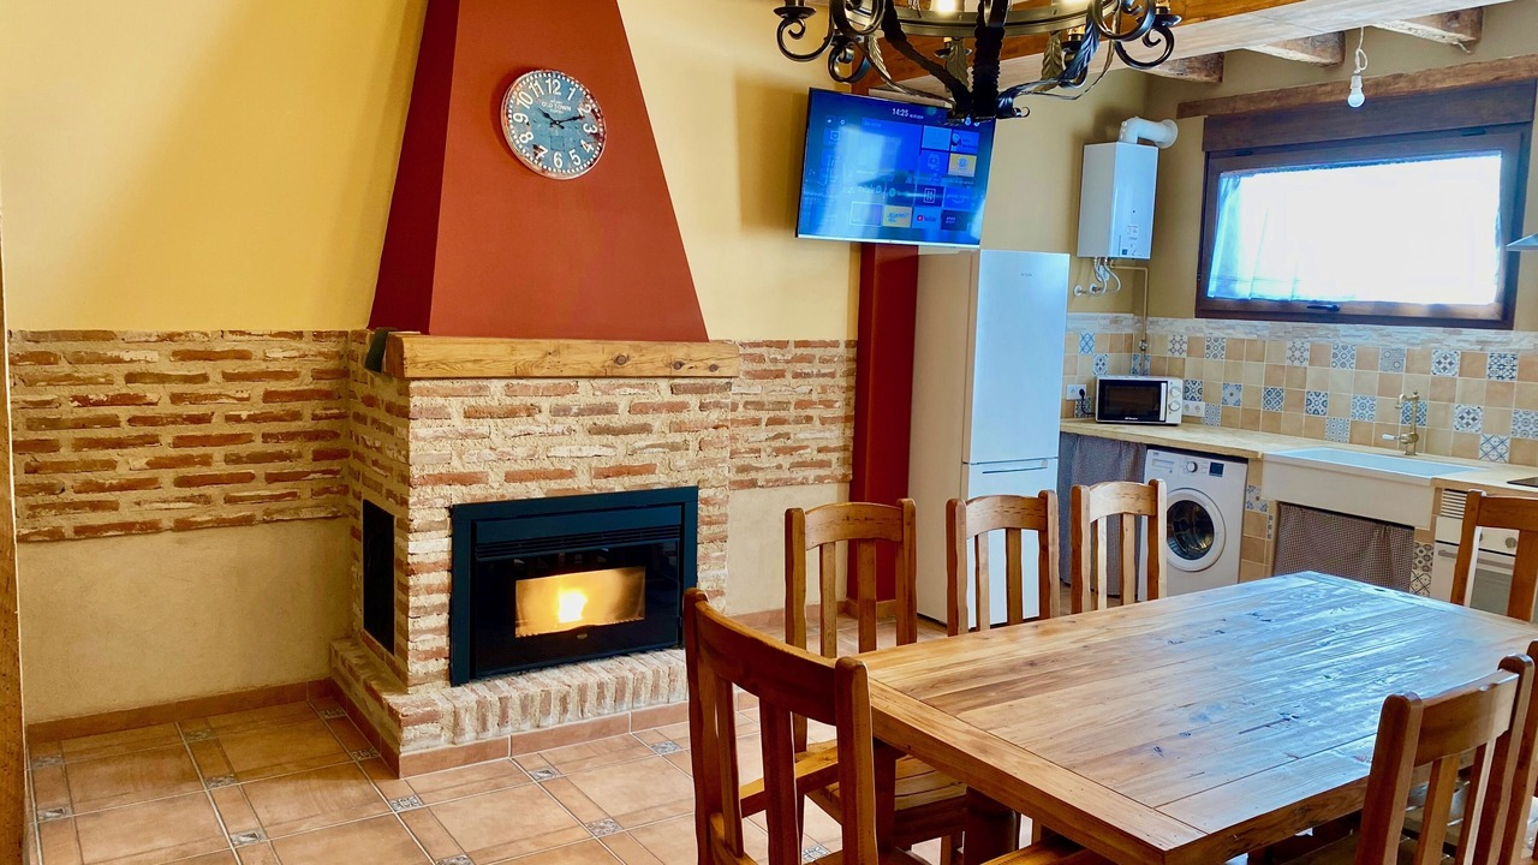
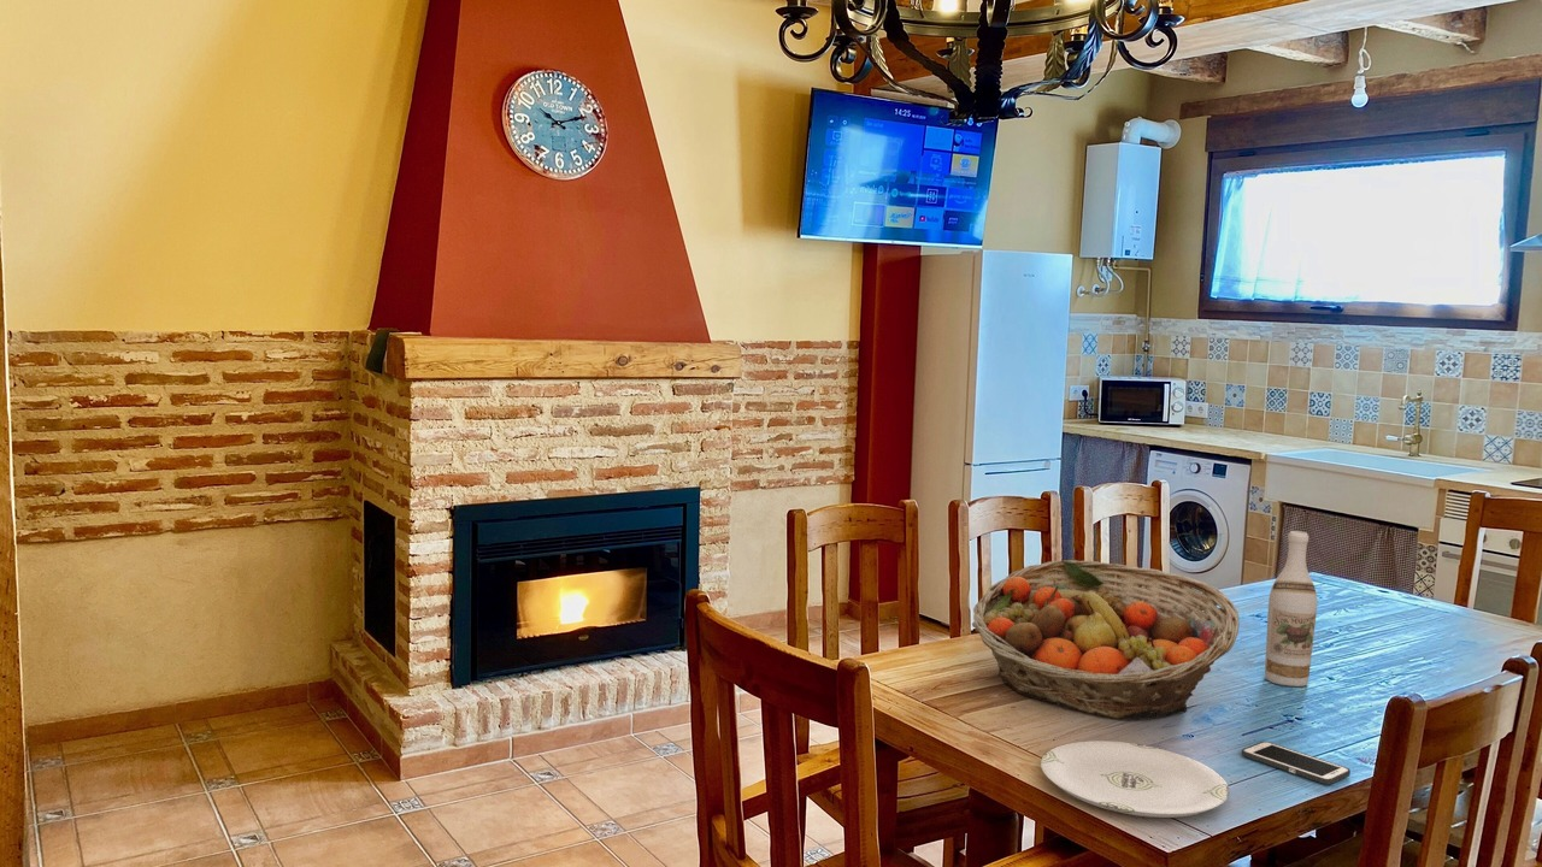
+ plate (1131, 780)
+ cell phone (1294, 762)
+ wine bottle (1291, 607)
+ fruit basket (1099, 635)
